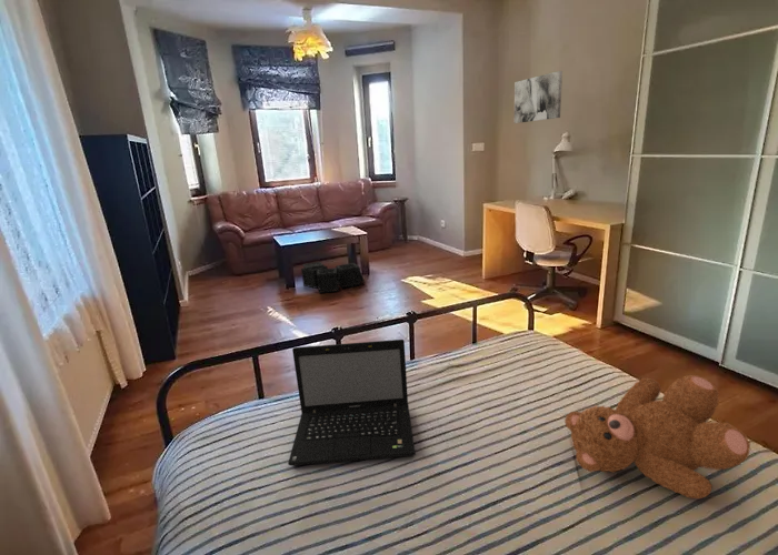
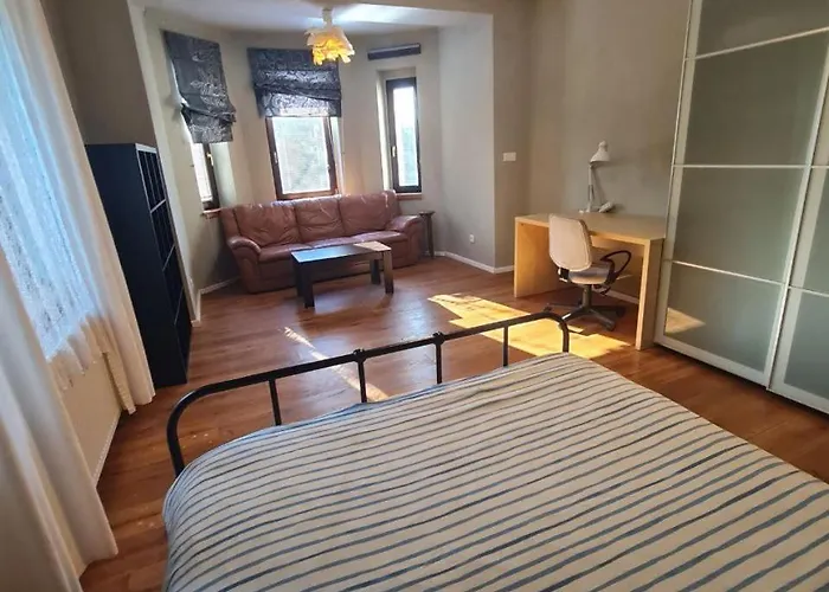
- wall art (536, 99)
- storage bin (332, 275)
- teddy bear (642, 424)
- laptop (350, 400)
